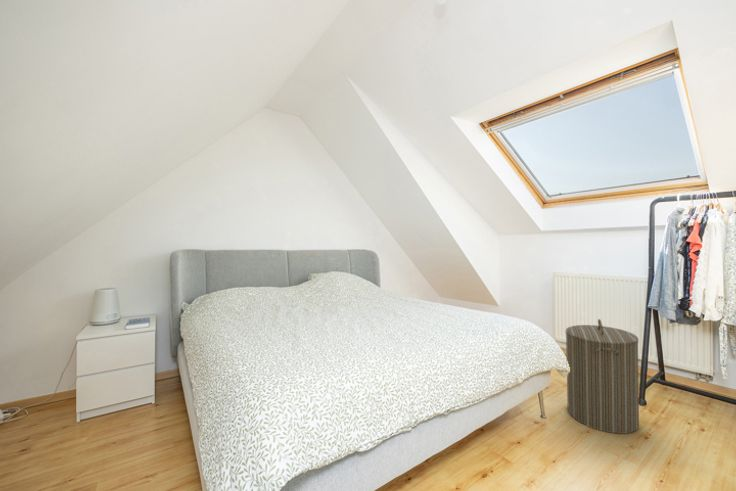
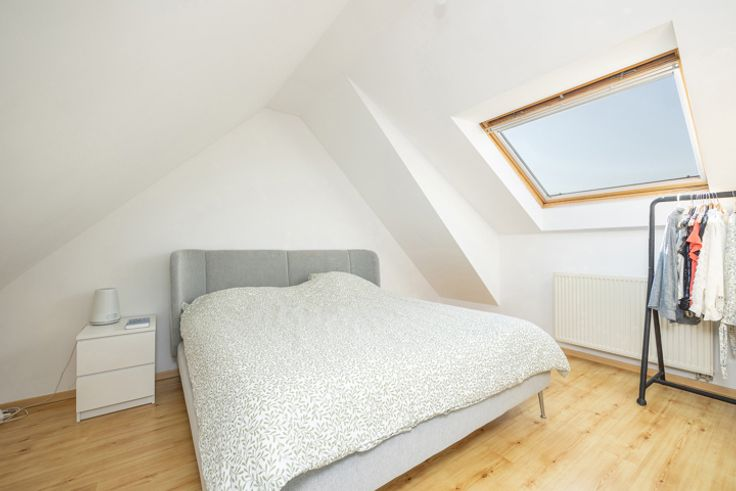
- laundry hamper (600, 368)
